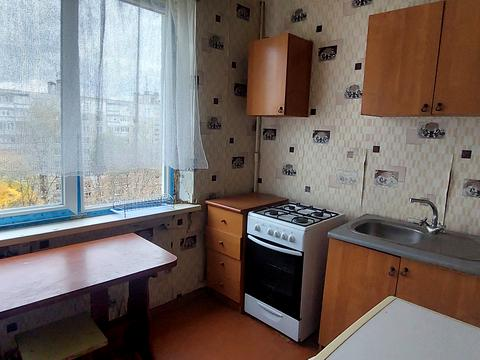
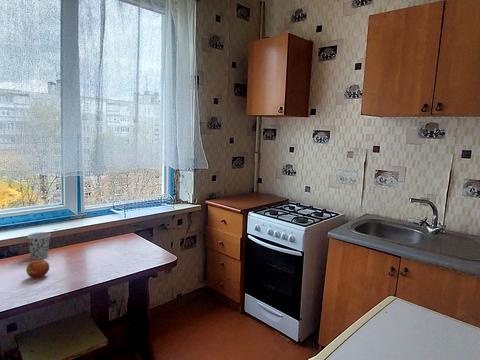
+ apple (38, 268)
+ cup (39, 246)
